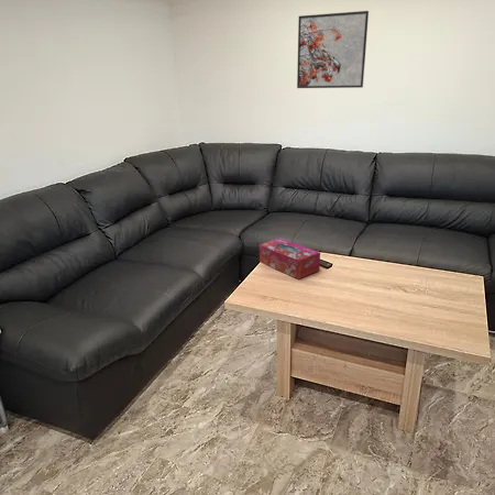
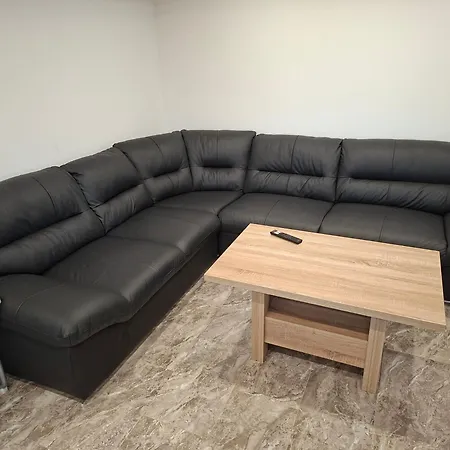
- tissue box (288, 256)
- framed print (330, 52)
